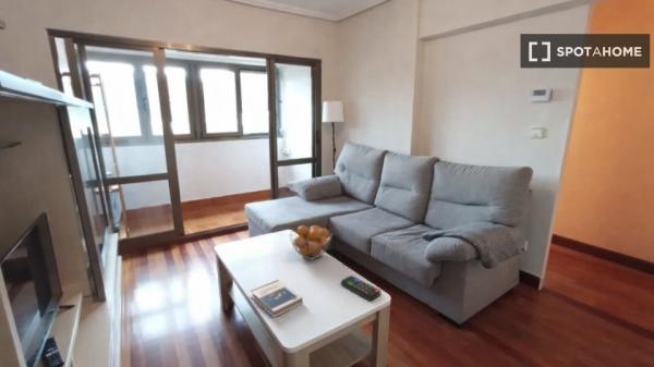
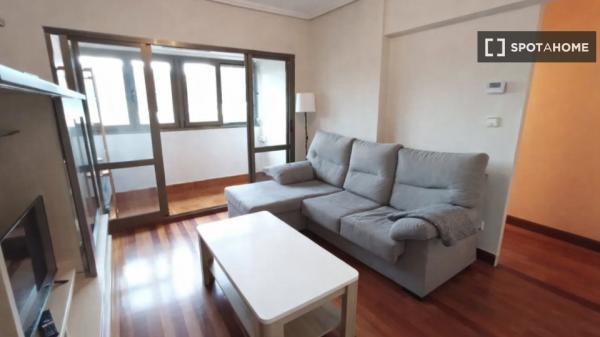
- fruit basket (311, 241)
- remote control (360, 286)
- hardback book (276, 296)
